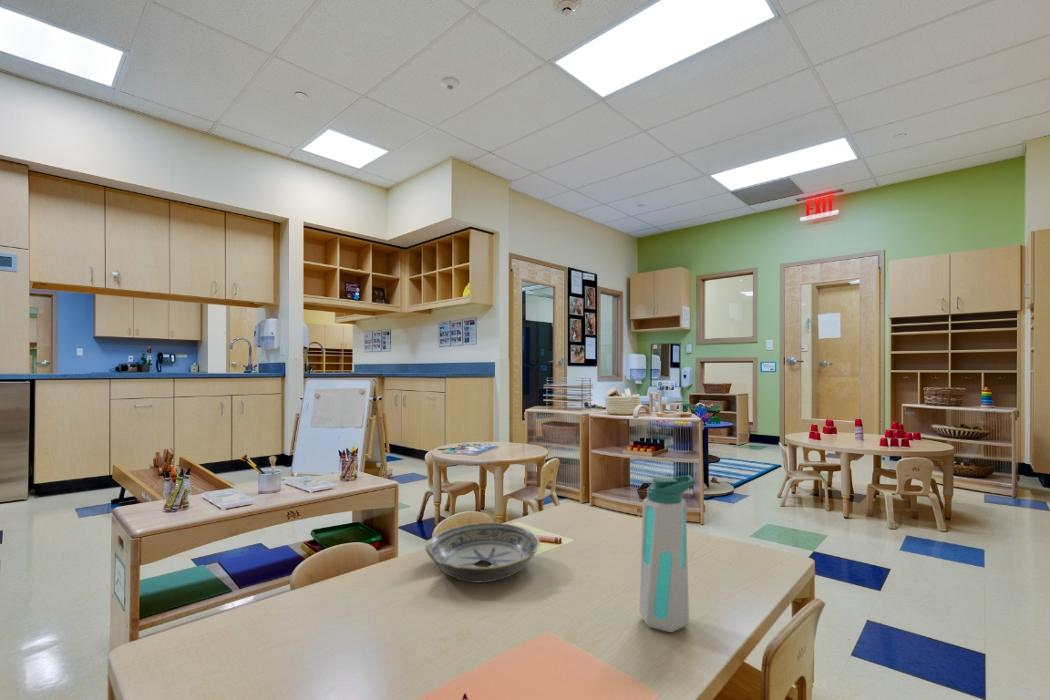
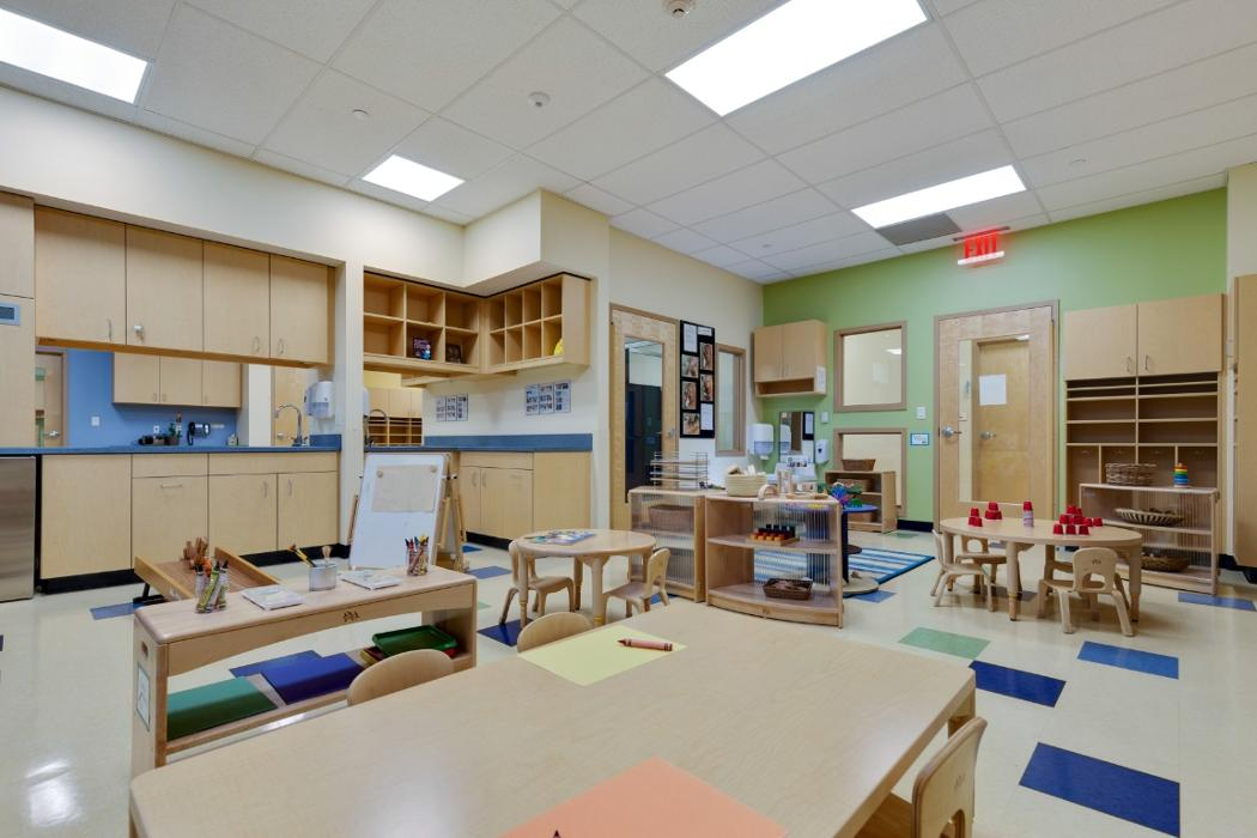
- bowl (484, 553)
- water bottle (667, 549)
